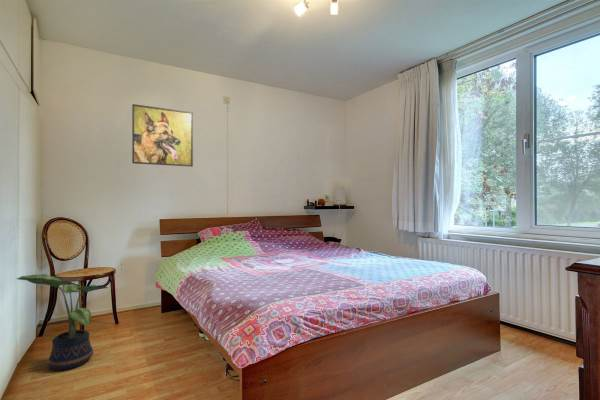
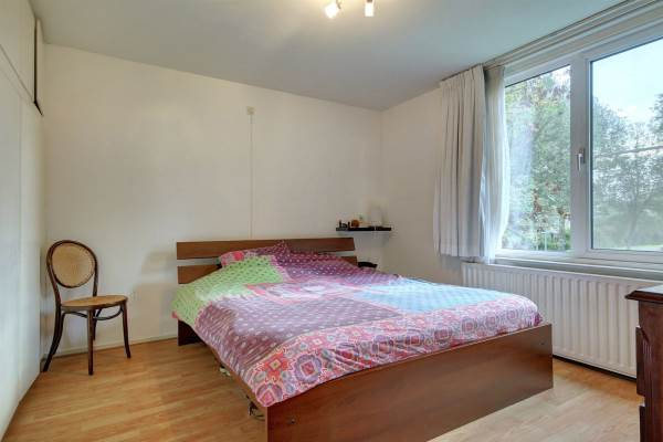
- potted plant (68, 314)
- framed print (163, 136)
